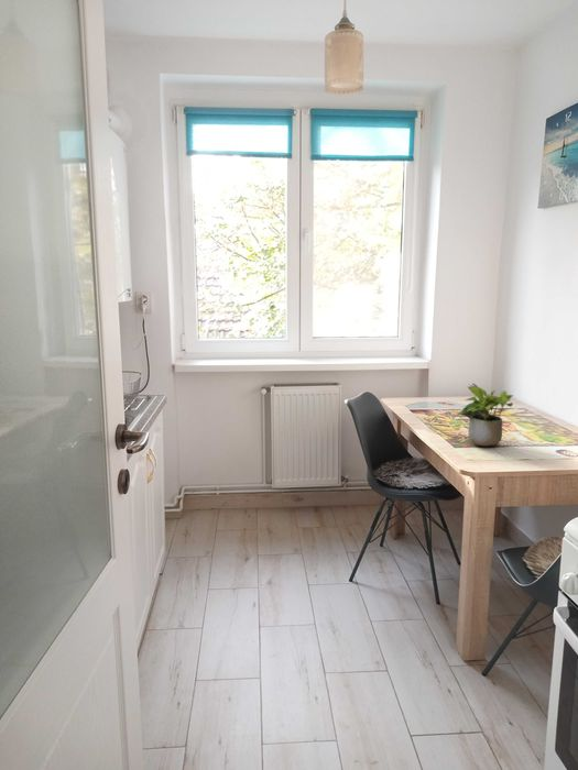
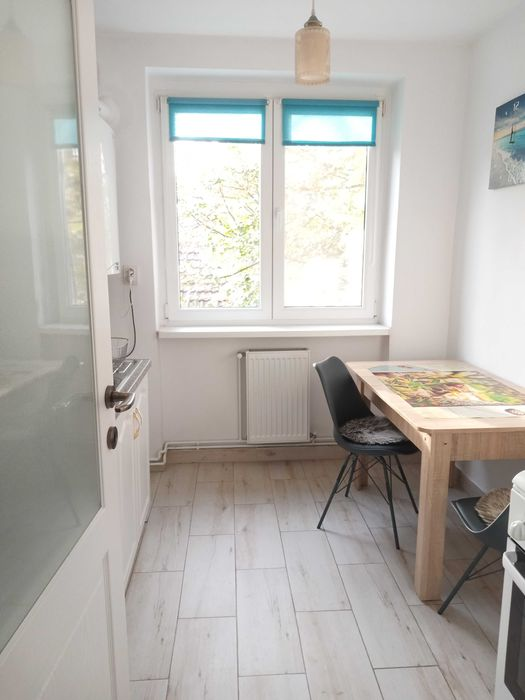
- potted plant (482, 413)
